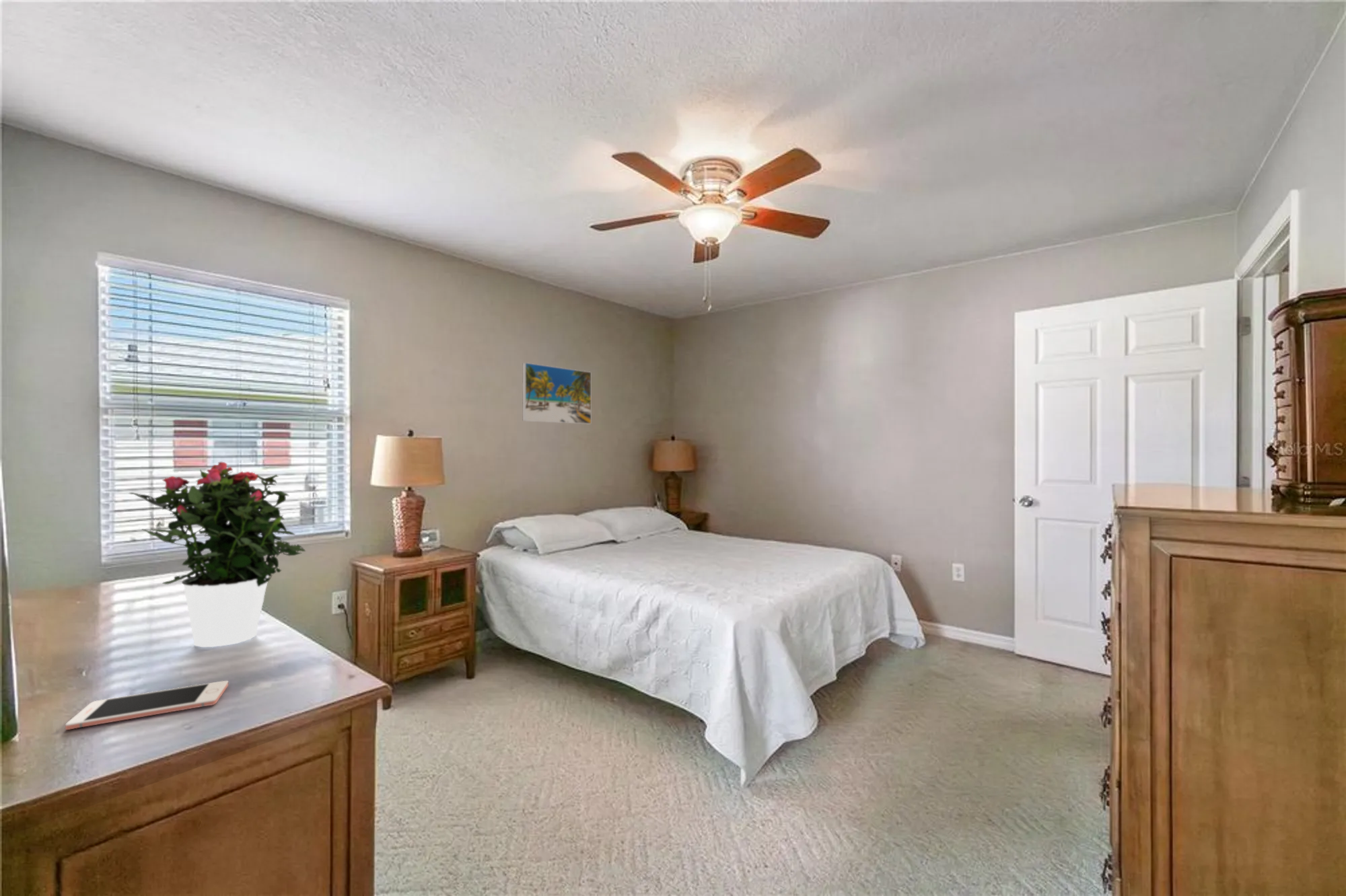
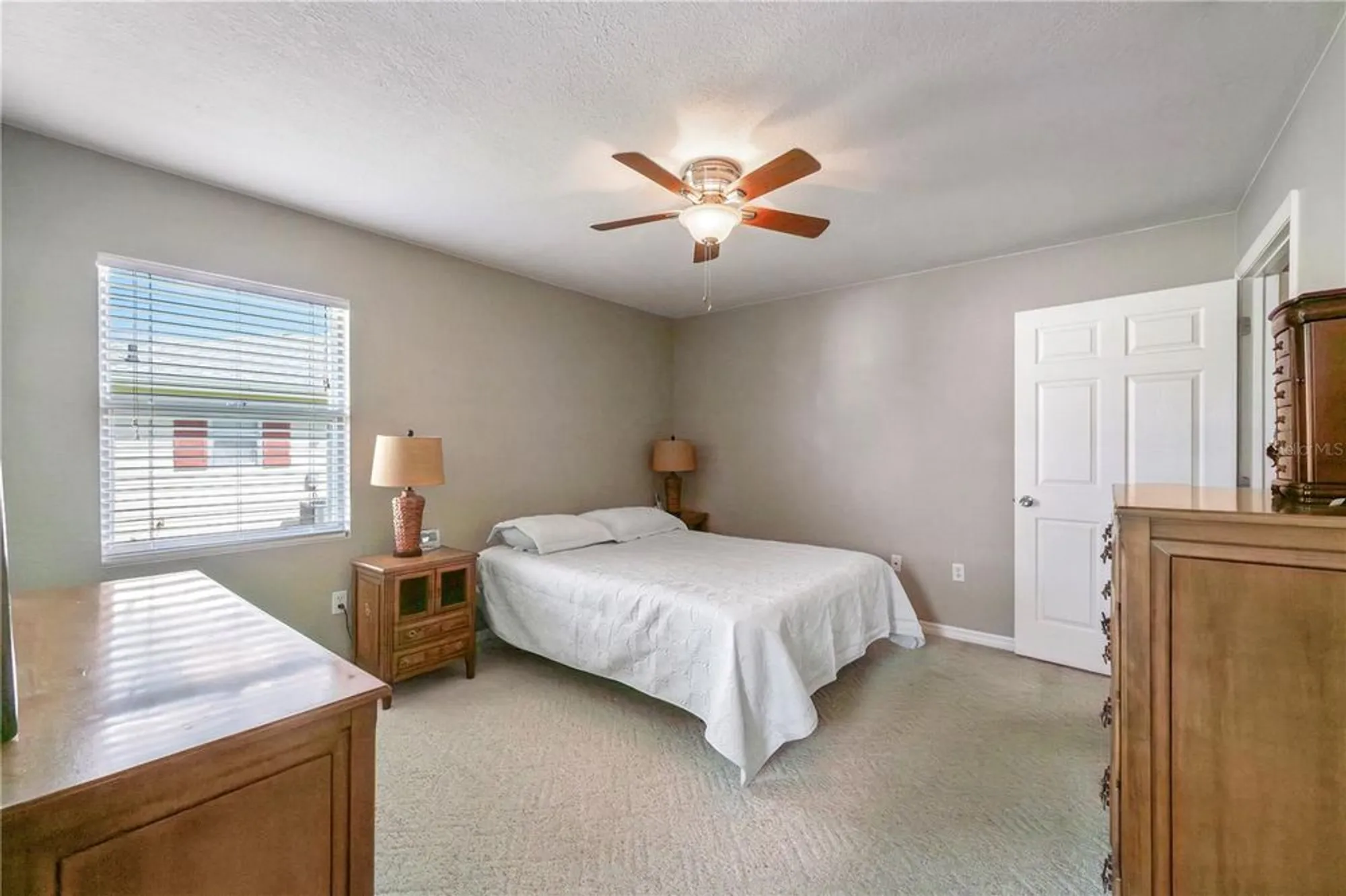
- cell phone (153, 703)
- potted flower (225, 550)
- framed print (559, 395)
